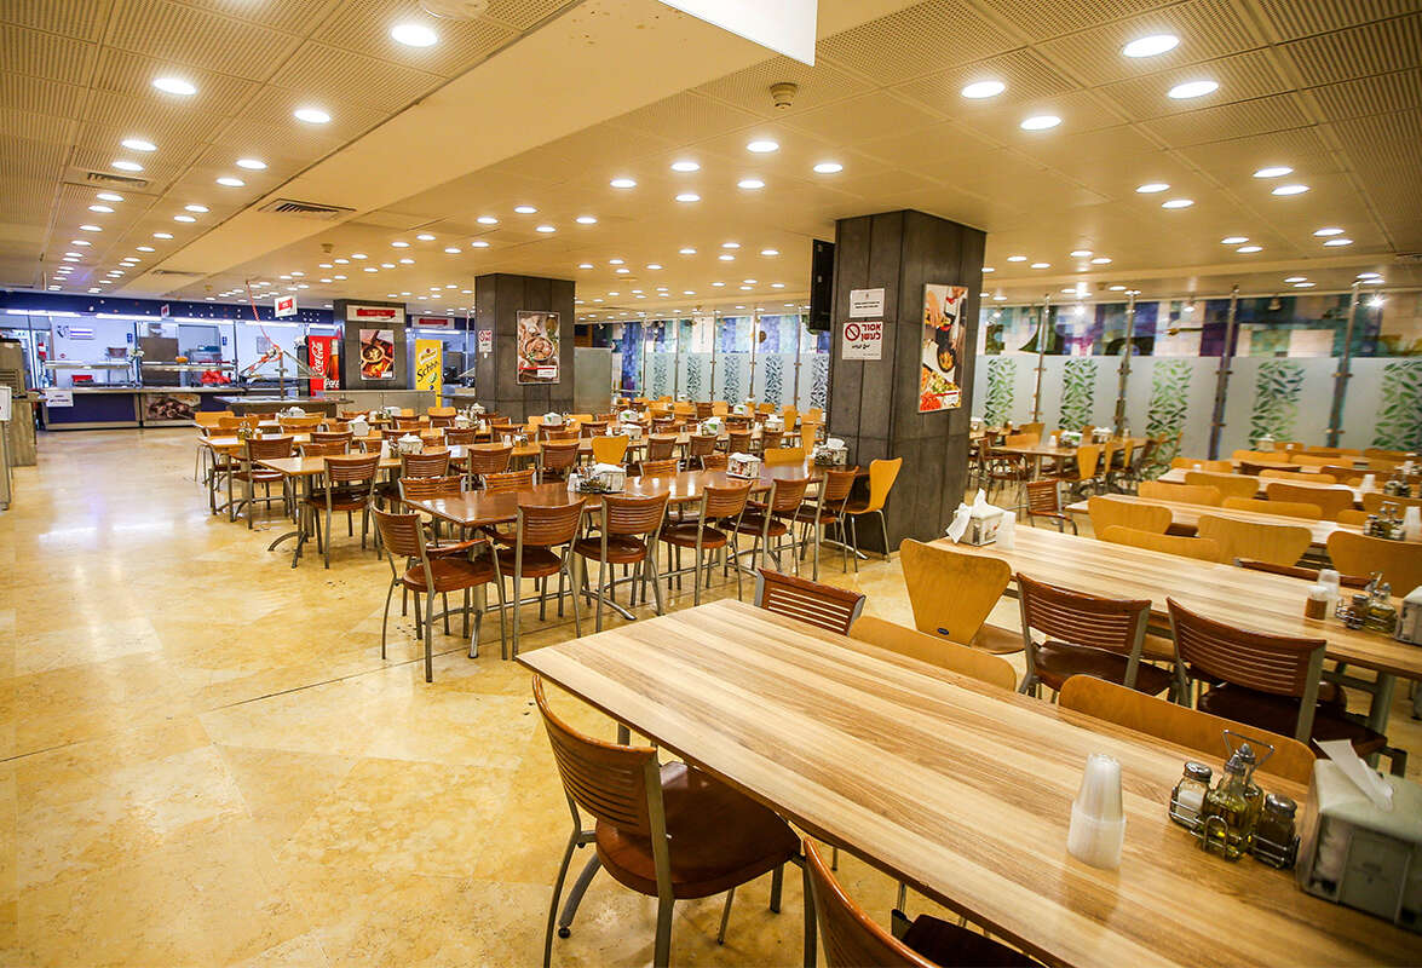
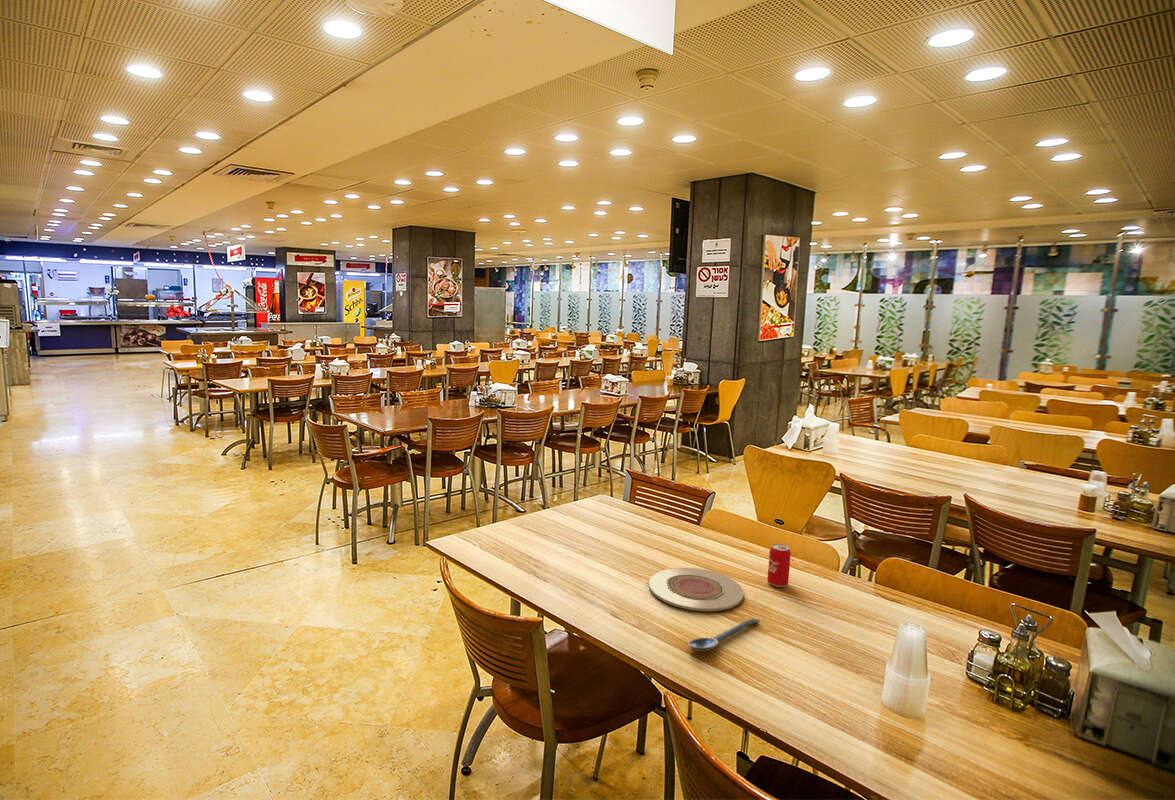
+ plate (695, 587)
+ spoon (727, 634)
+ beverage can (779, 565)
